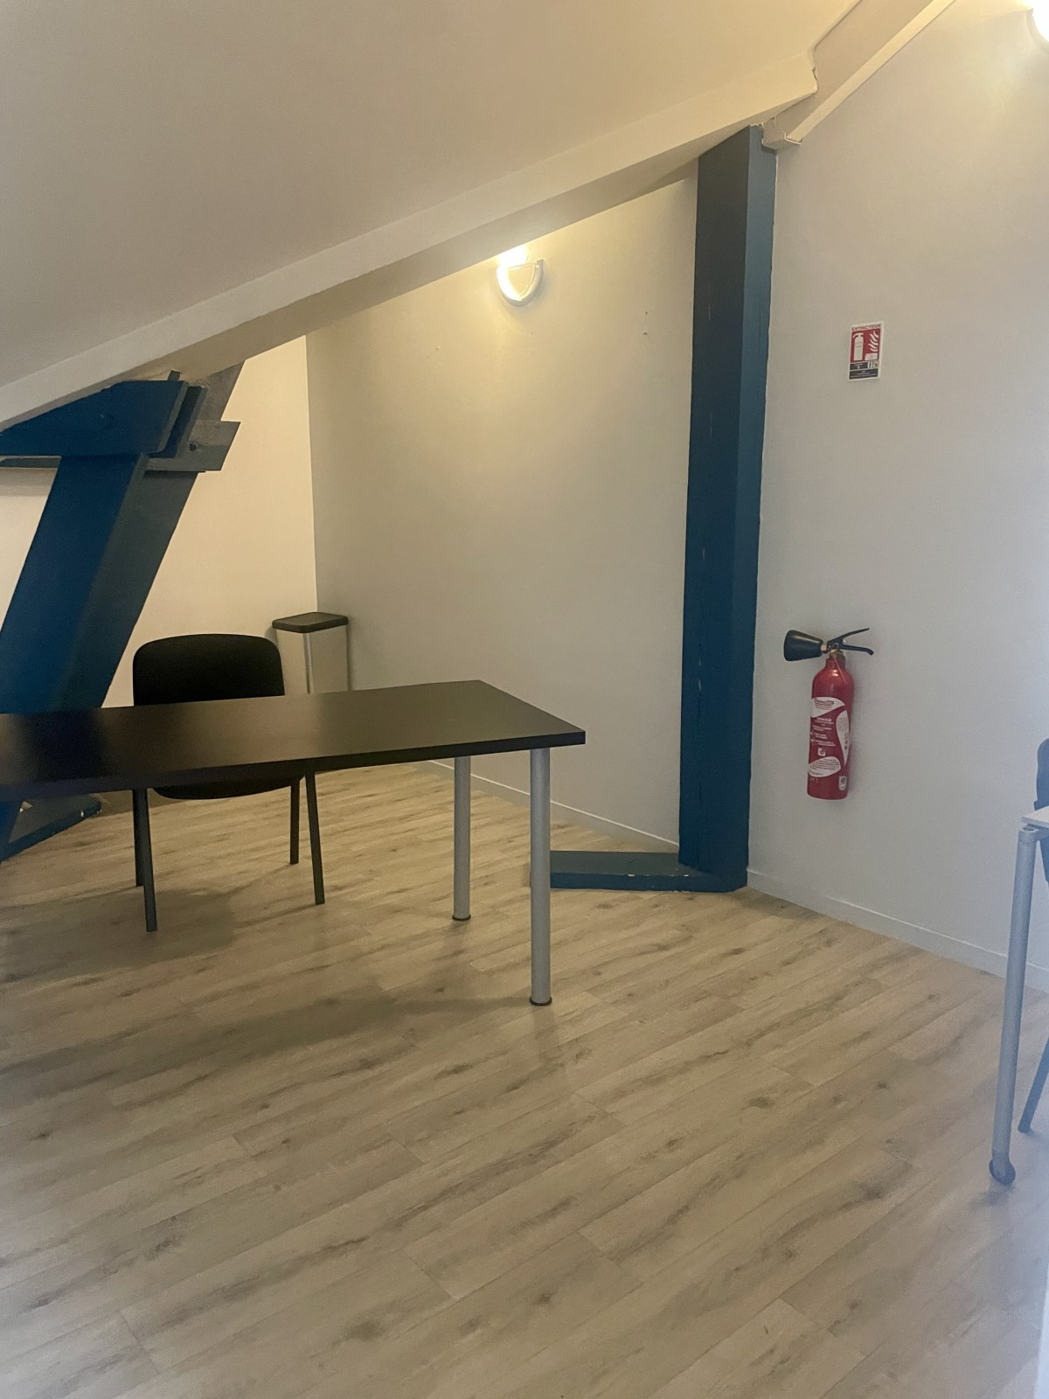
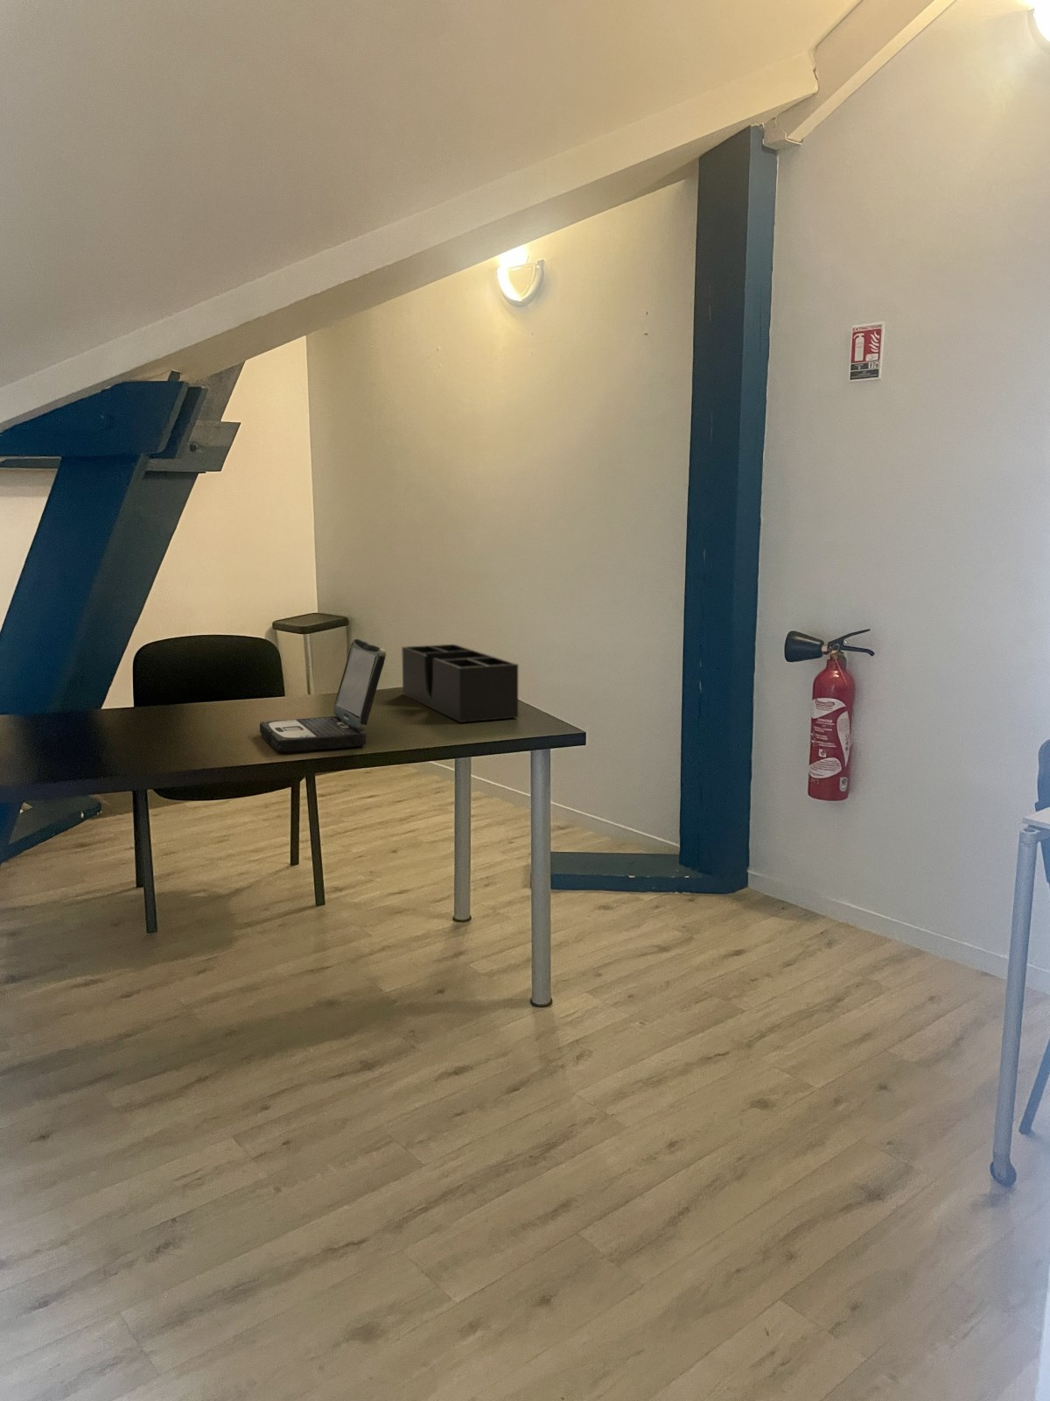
+ desk organizer (457, 680)
+ laptop (336, 694)
